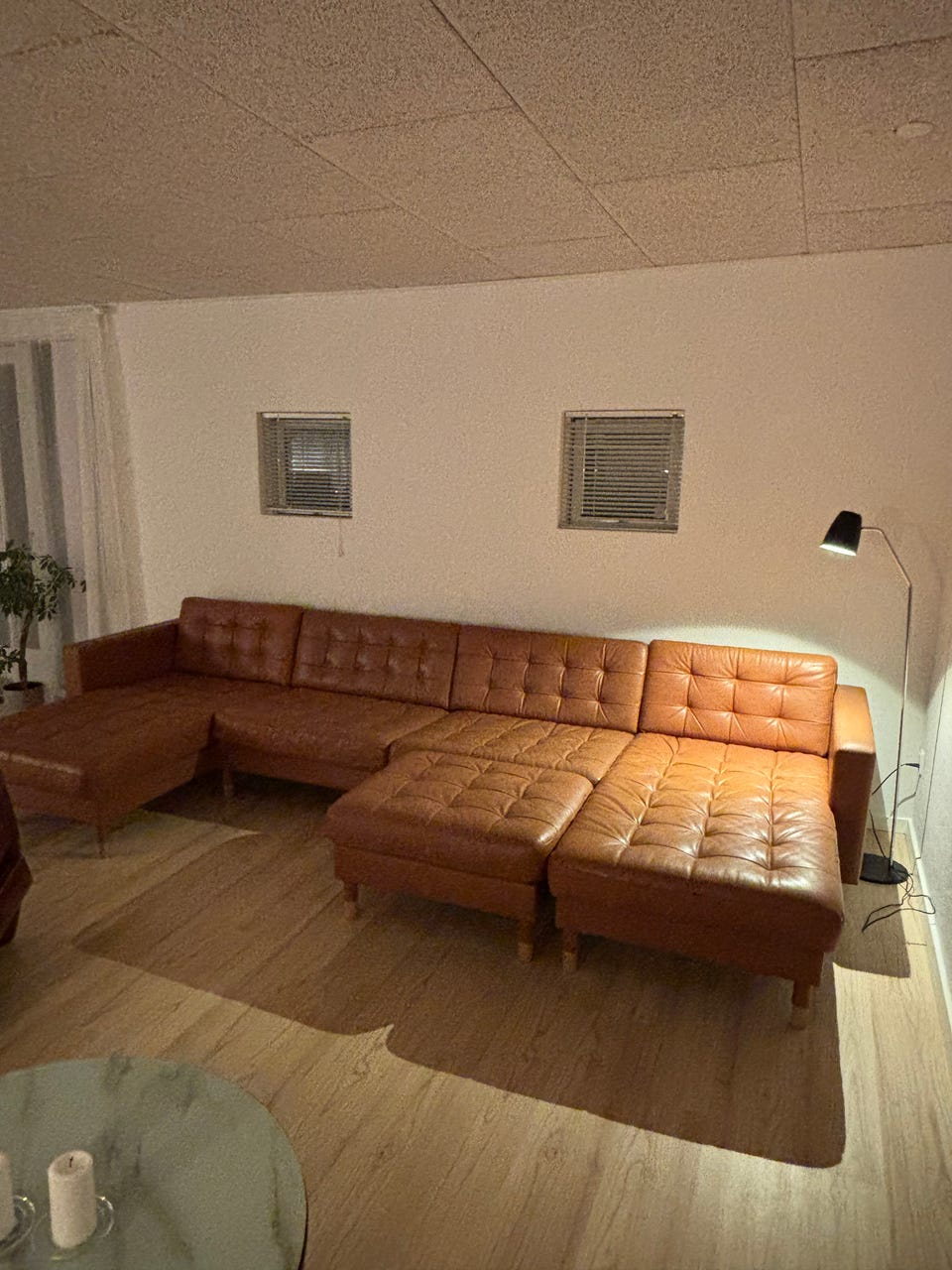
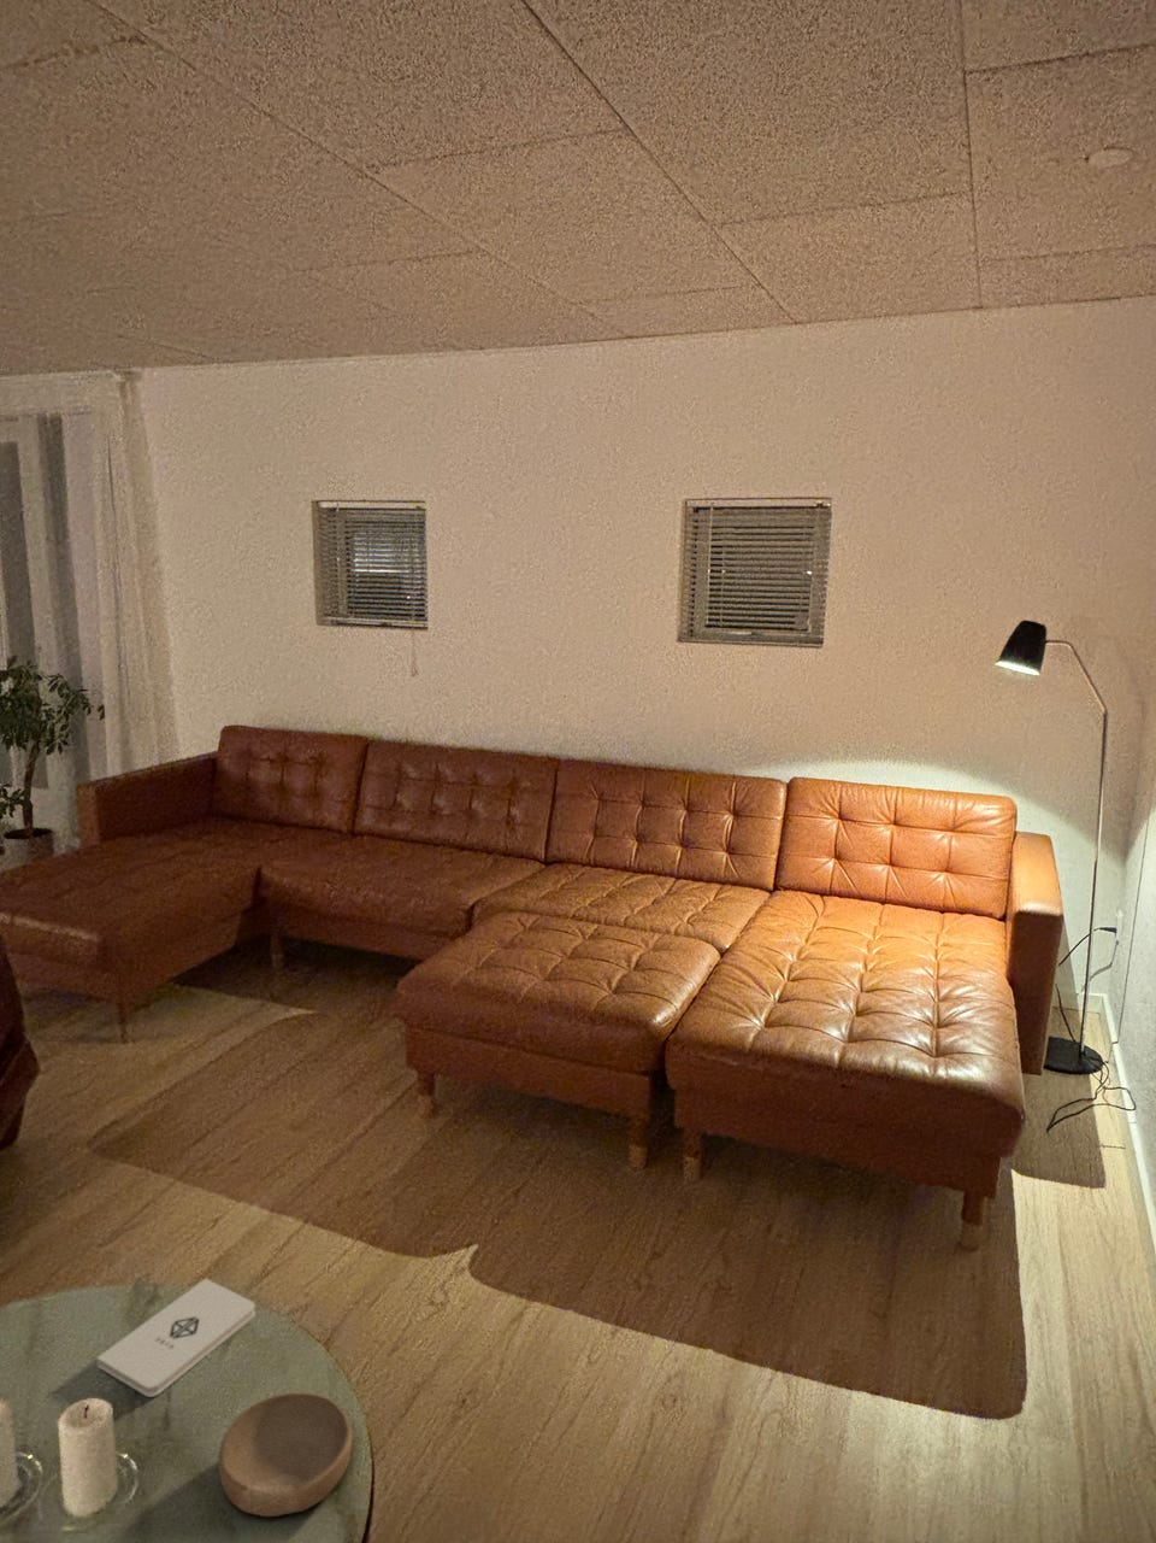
+ notepad (181, 1334)
+ bowl (285, 1454)
